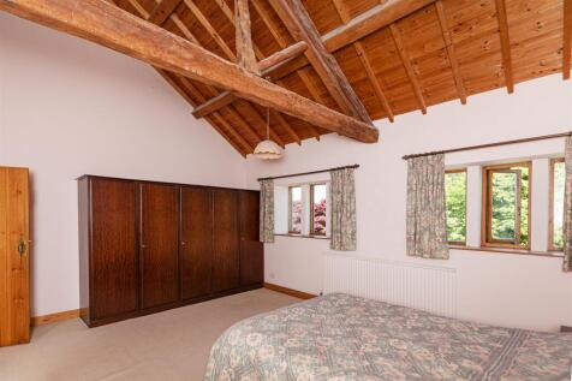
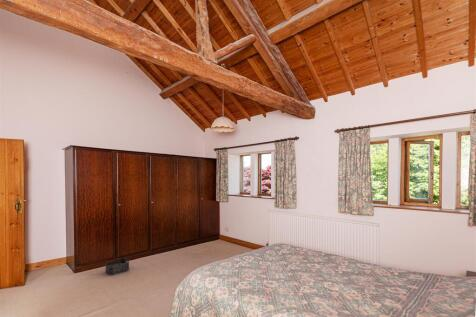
+ storage bin (117, 266)
